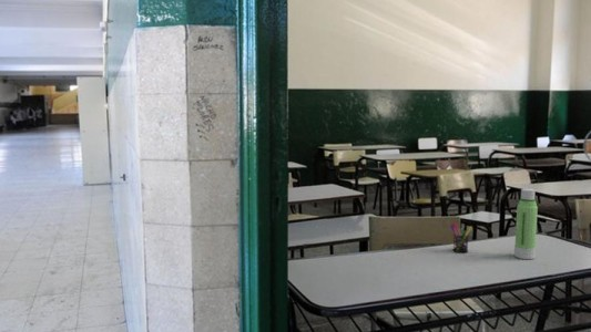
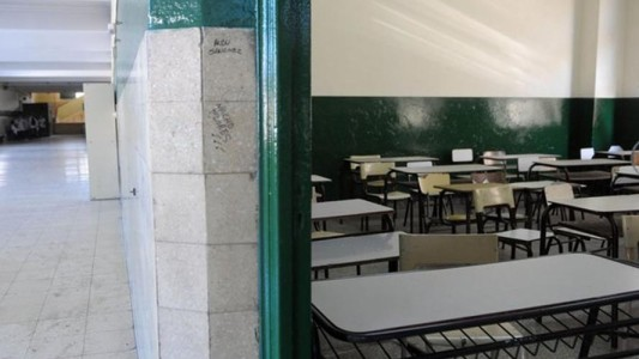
- pen holder (460, 237)
- water bottle (526, 222)
